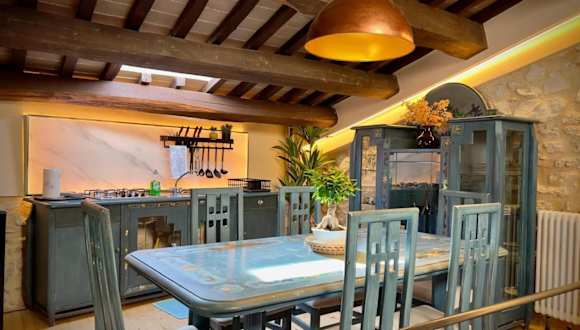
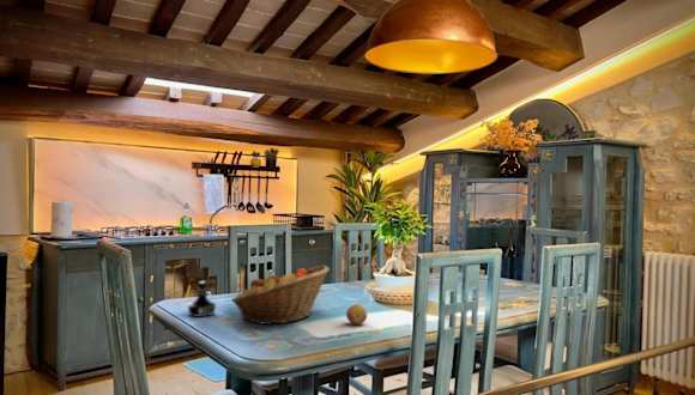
+ tequila bottle (201, 297)
+ fruit (356, 314)
+ fruit basket (282, 291)
